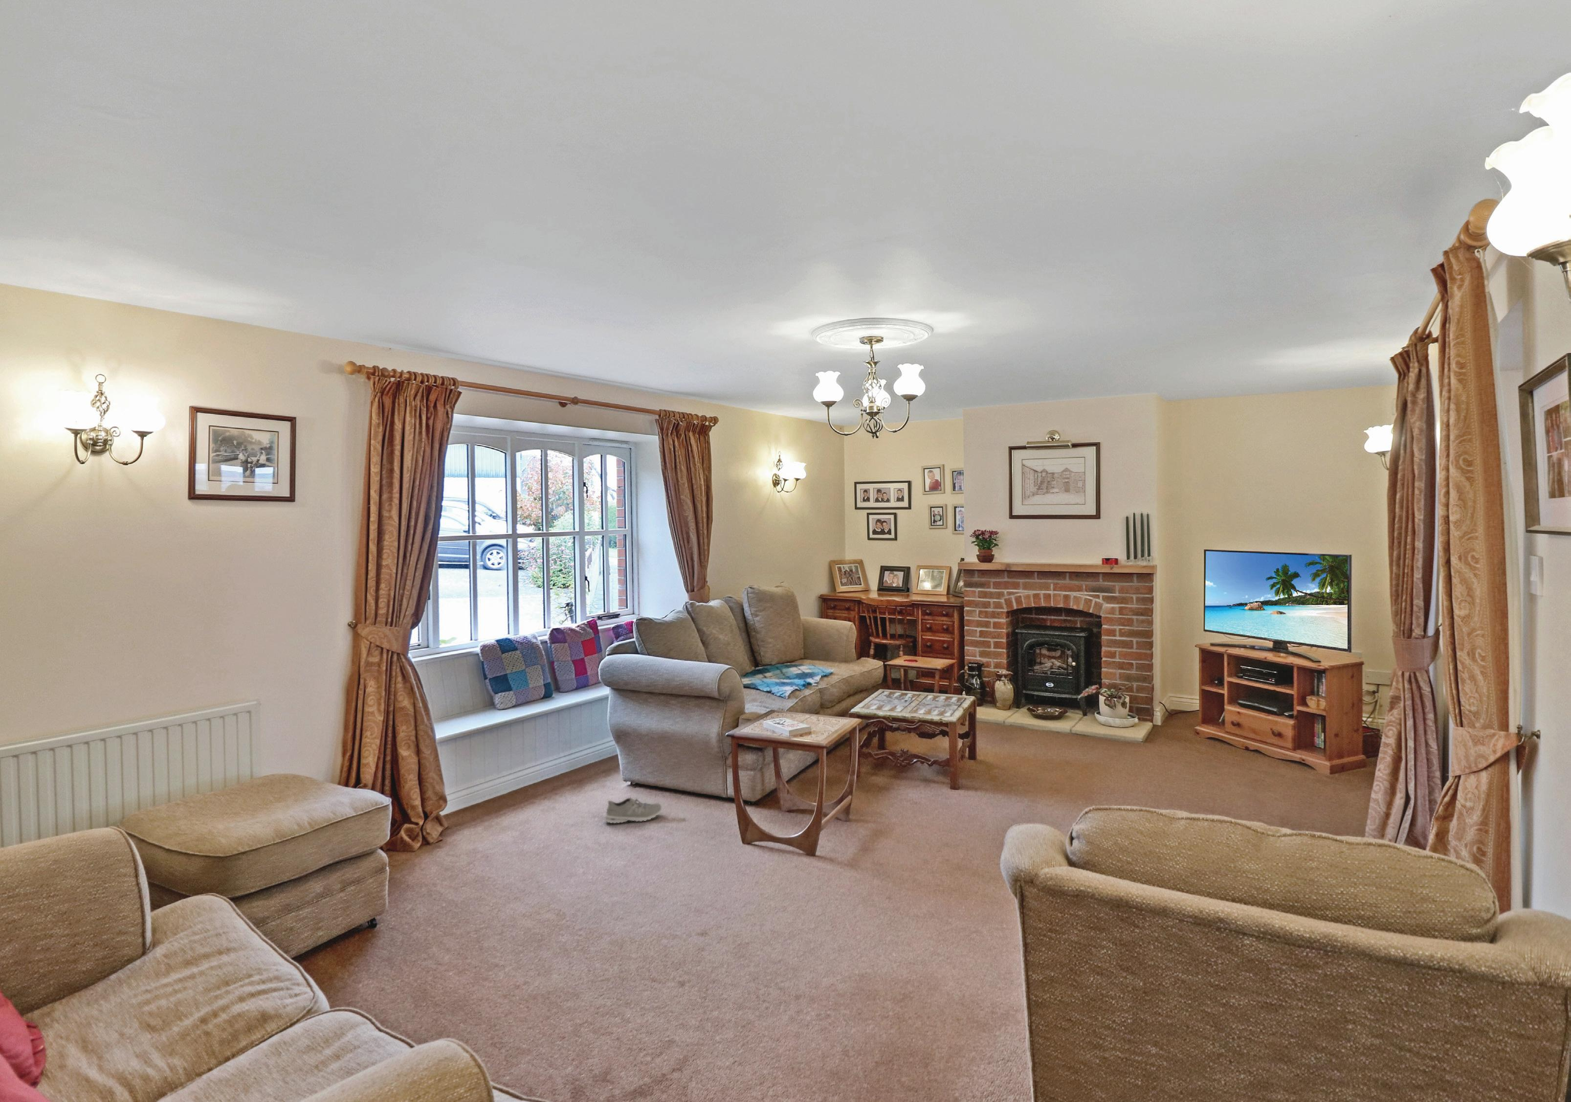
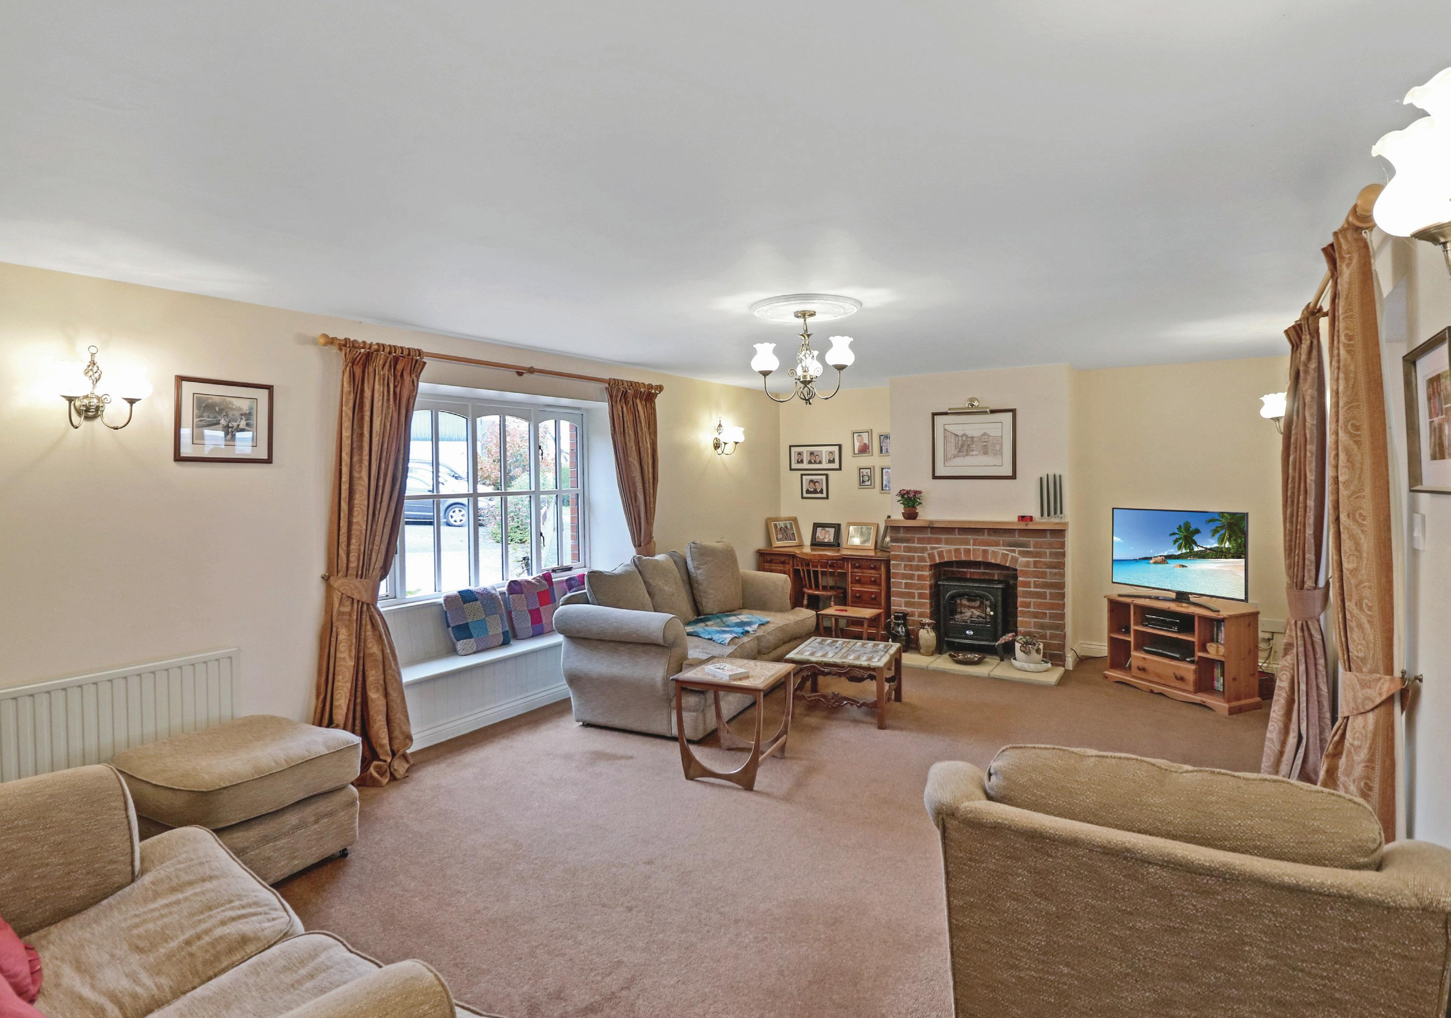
- sneaker (634, 808)
